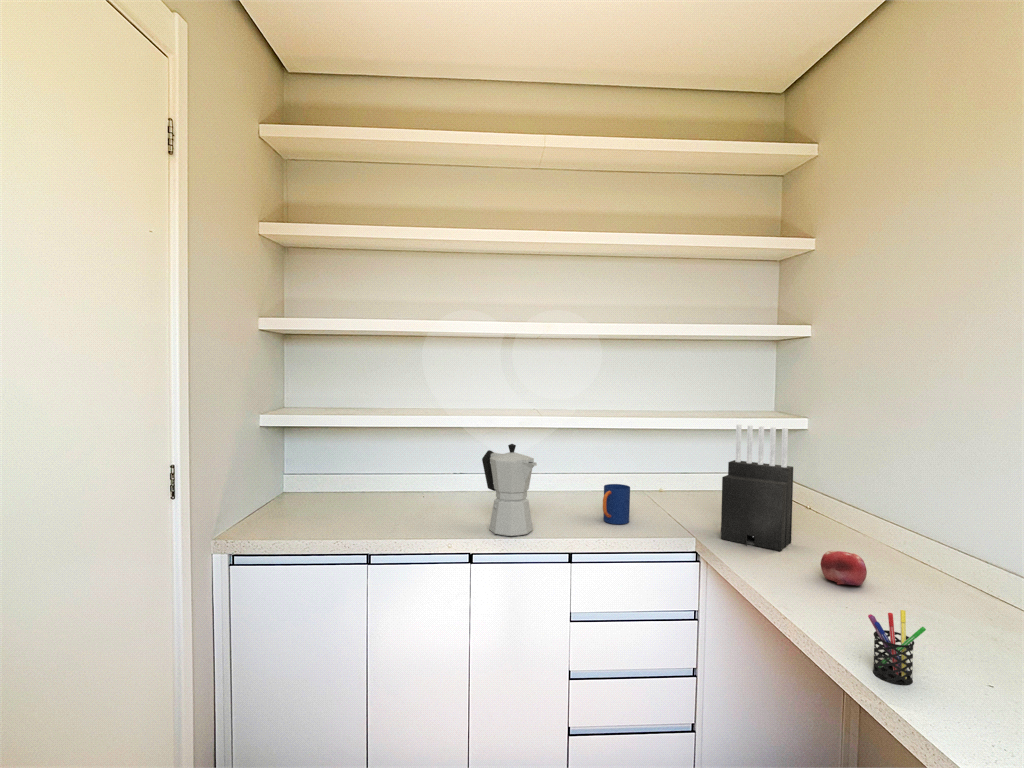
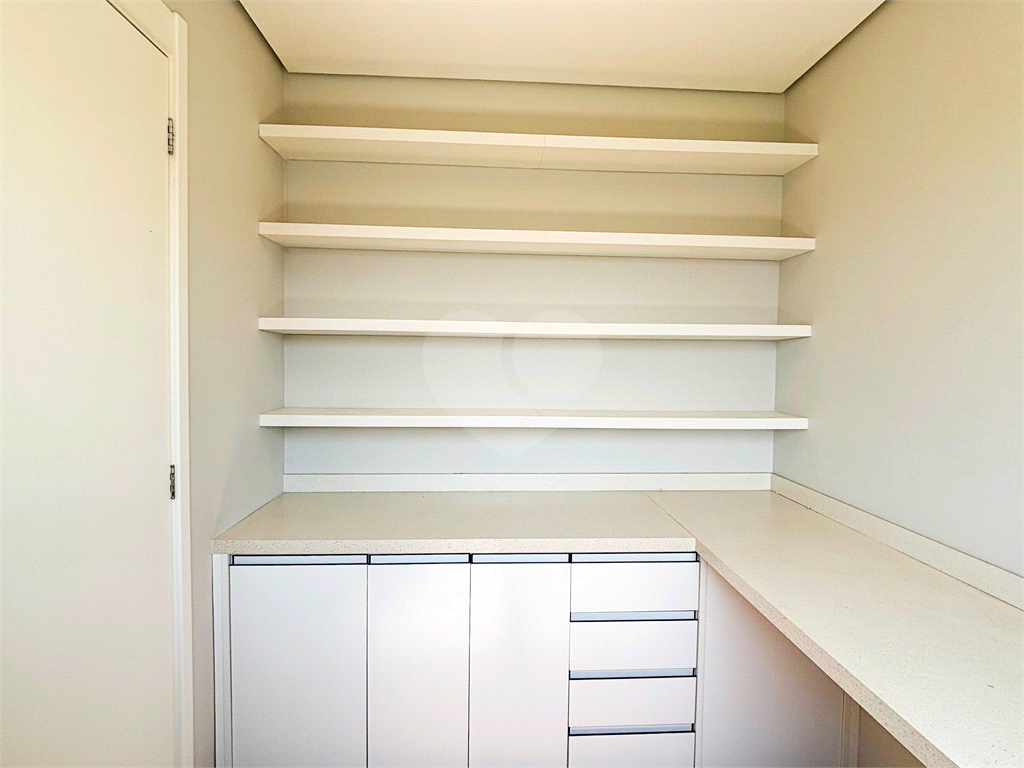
- knife block (755, 484)
- pen holder (897, 645)
- fruit (843, 566)
- mug (613, 505)
- moka pot (508, 486)
